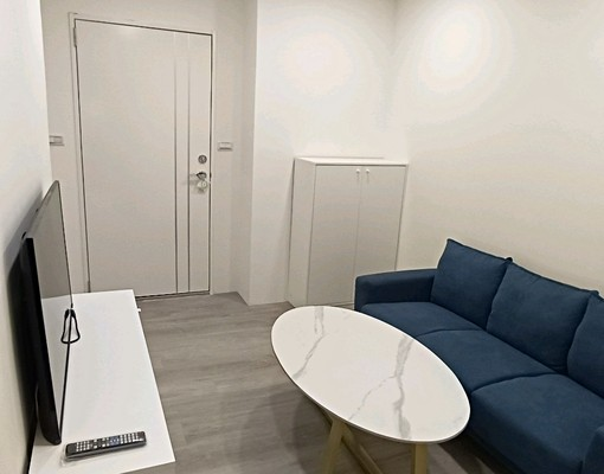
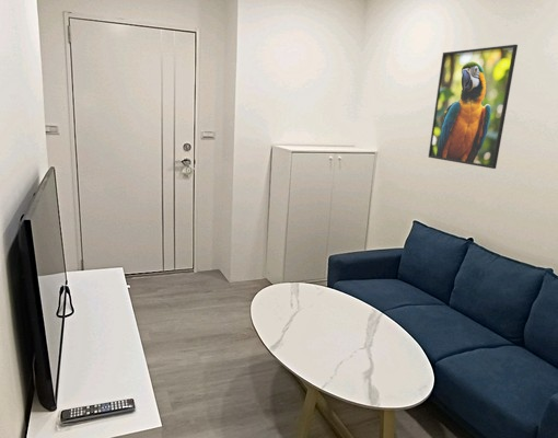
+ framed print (467, 107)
